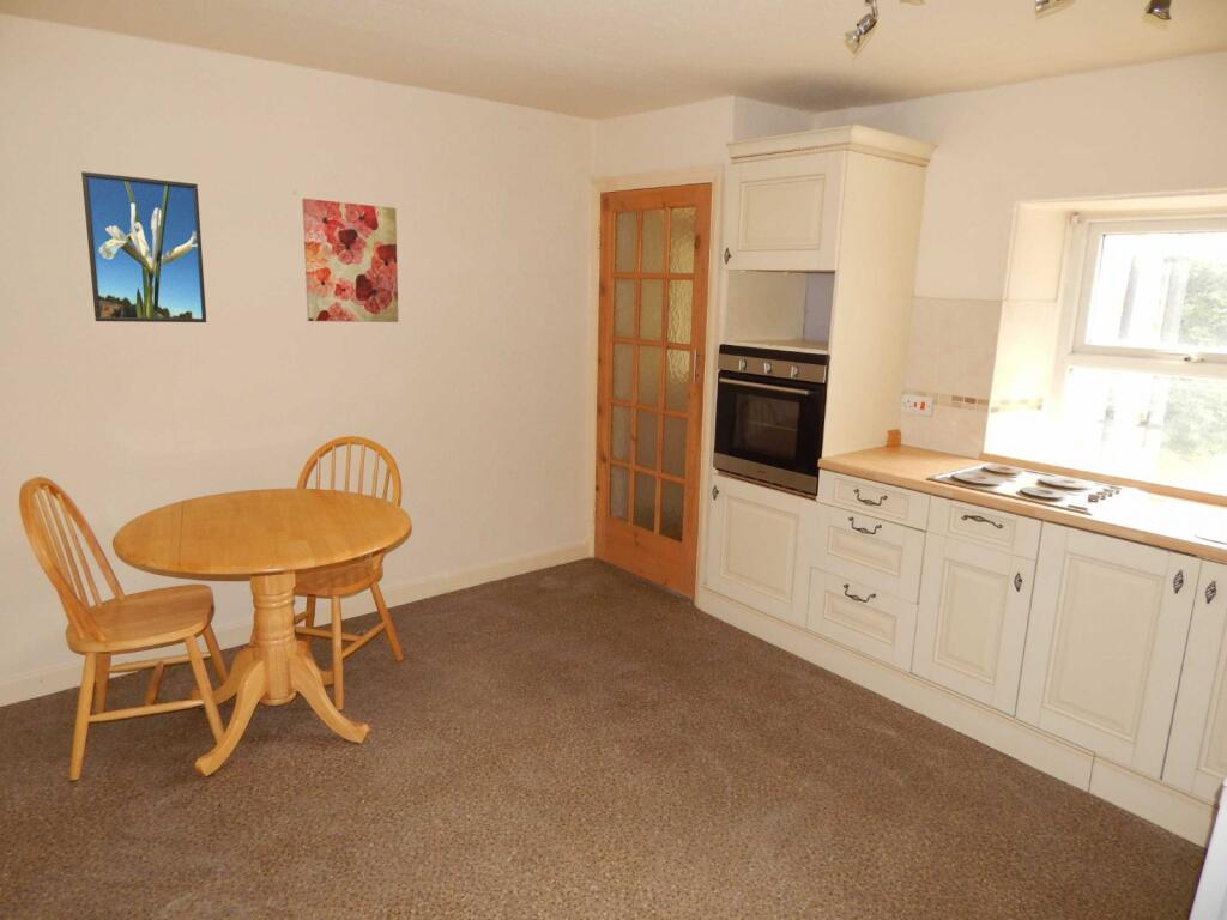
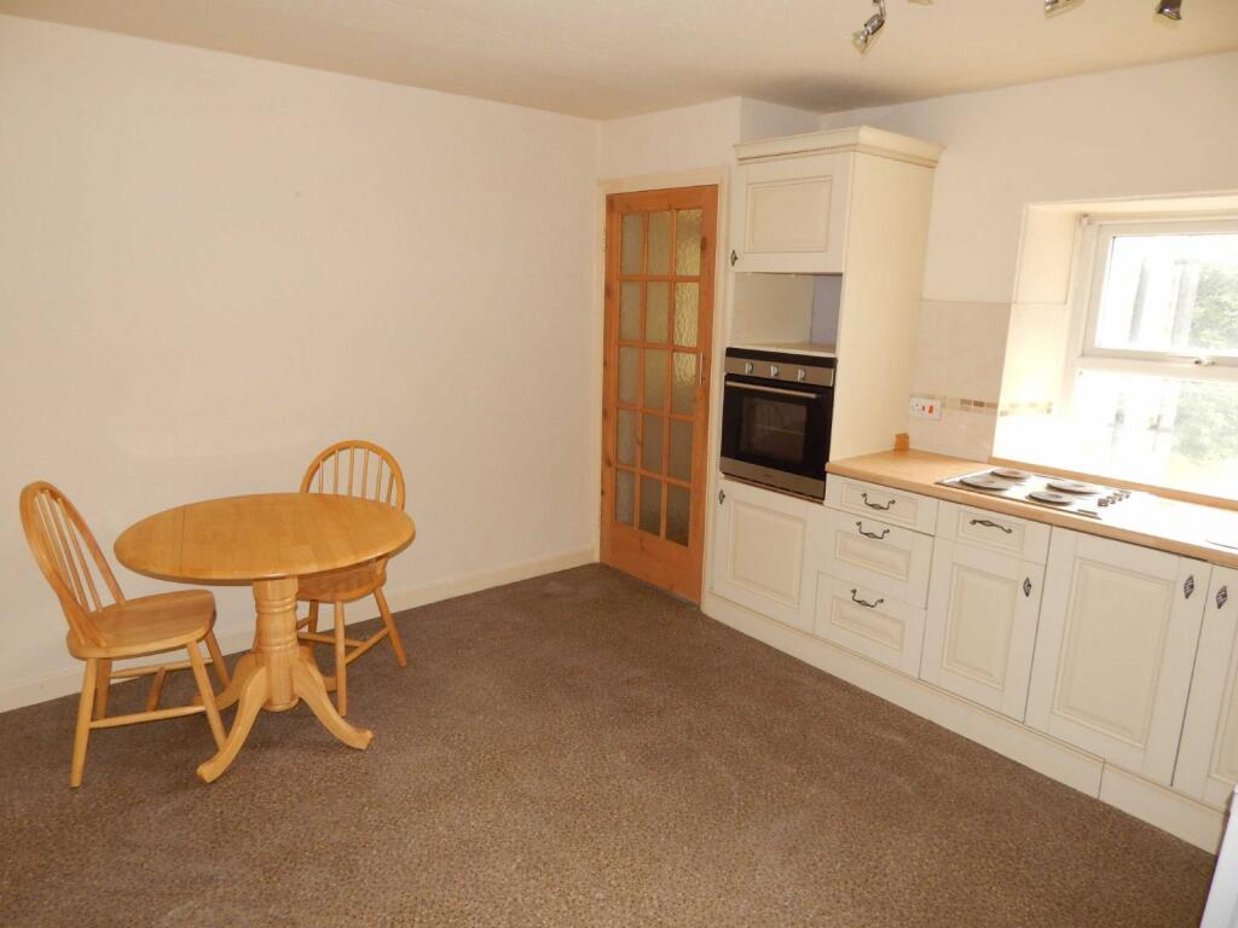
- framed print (147, 250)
- wall art (352, 262)
